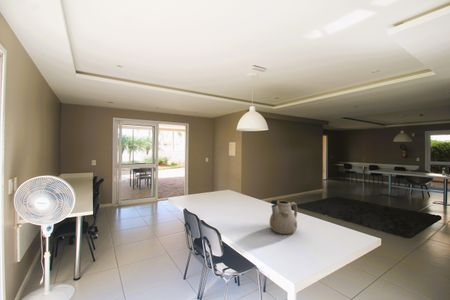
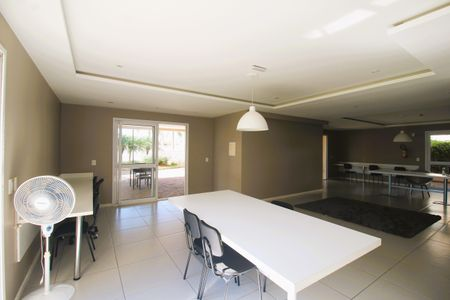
- teapot (283, 215)
